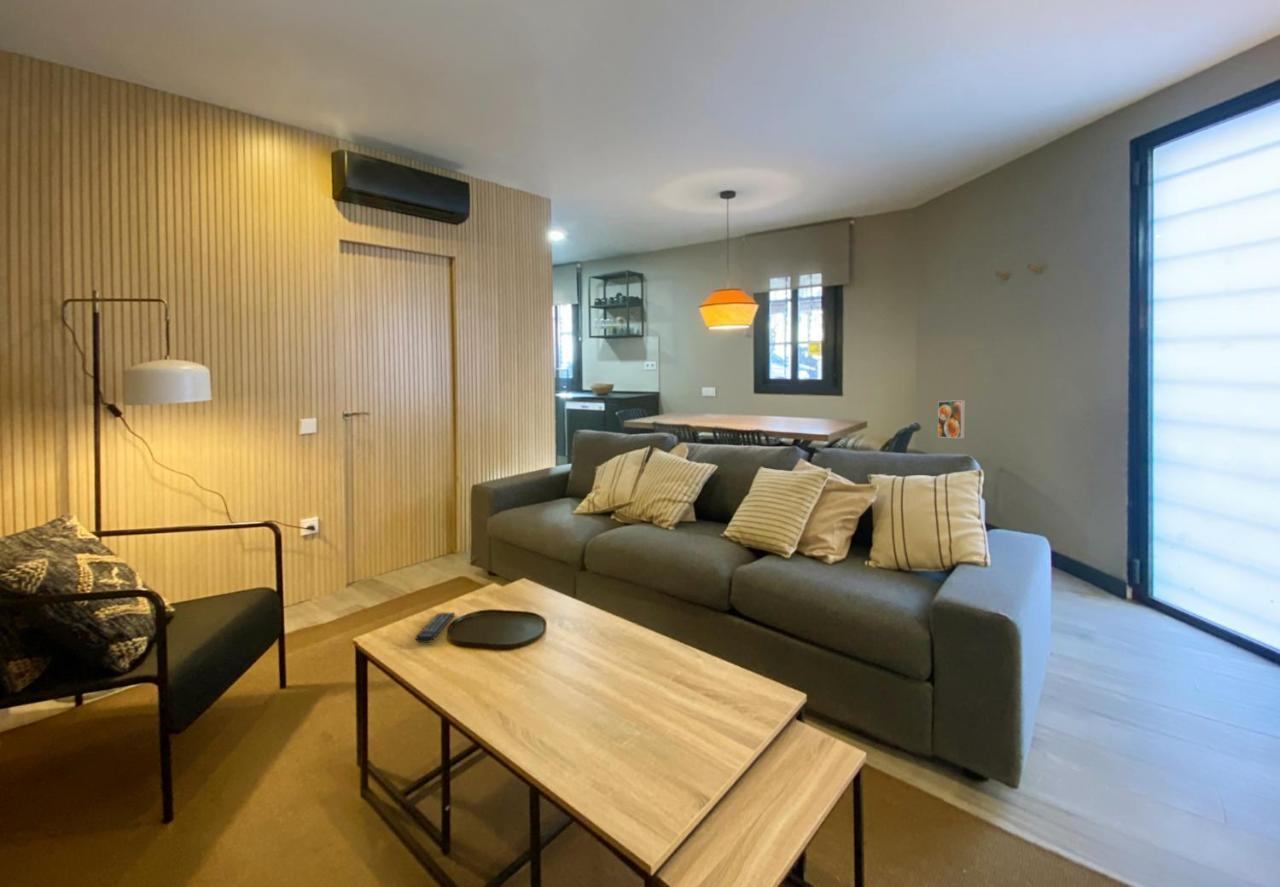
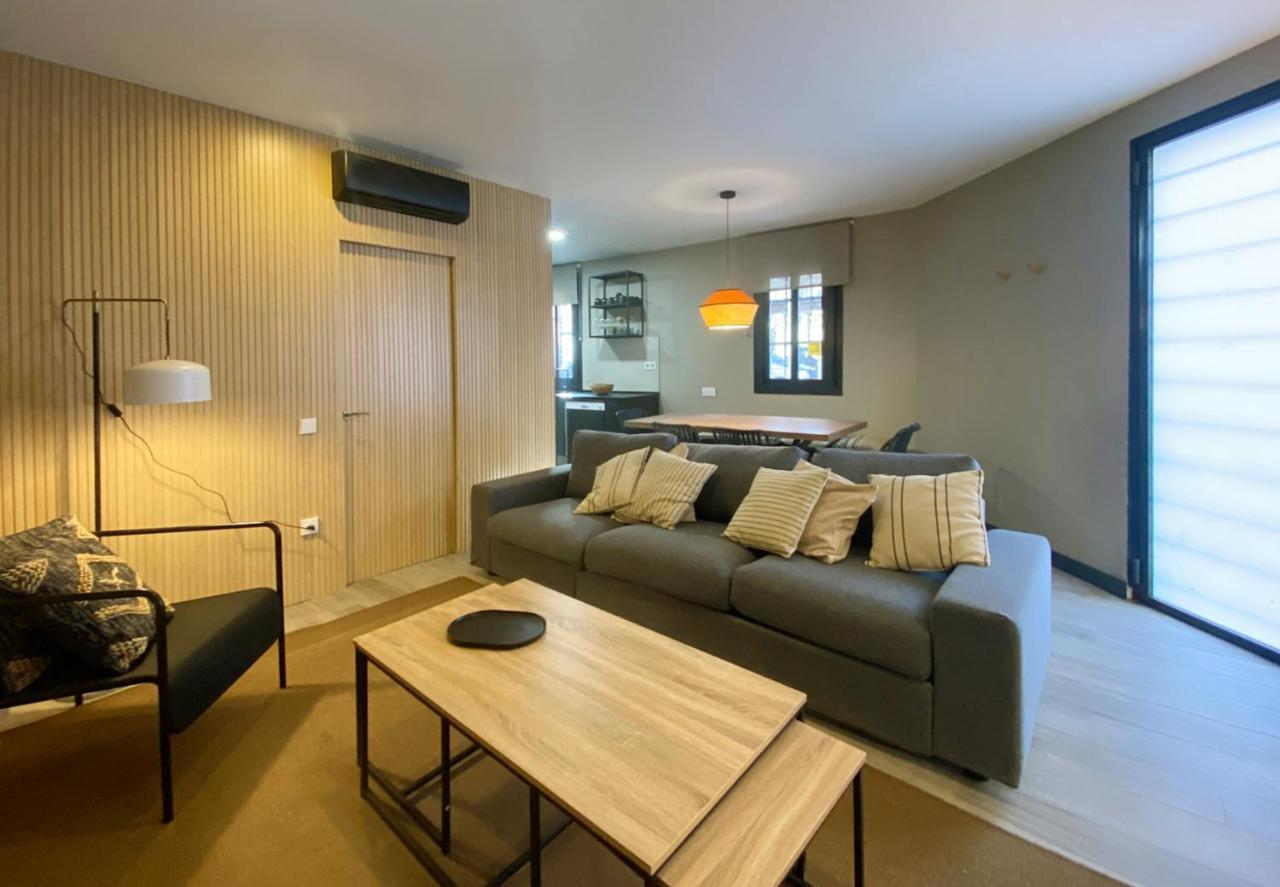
- remote control (436, 626)
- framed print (951, 419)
